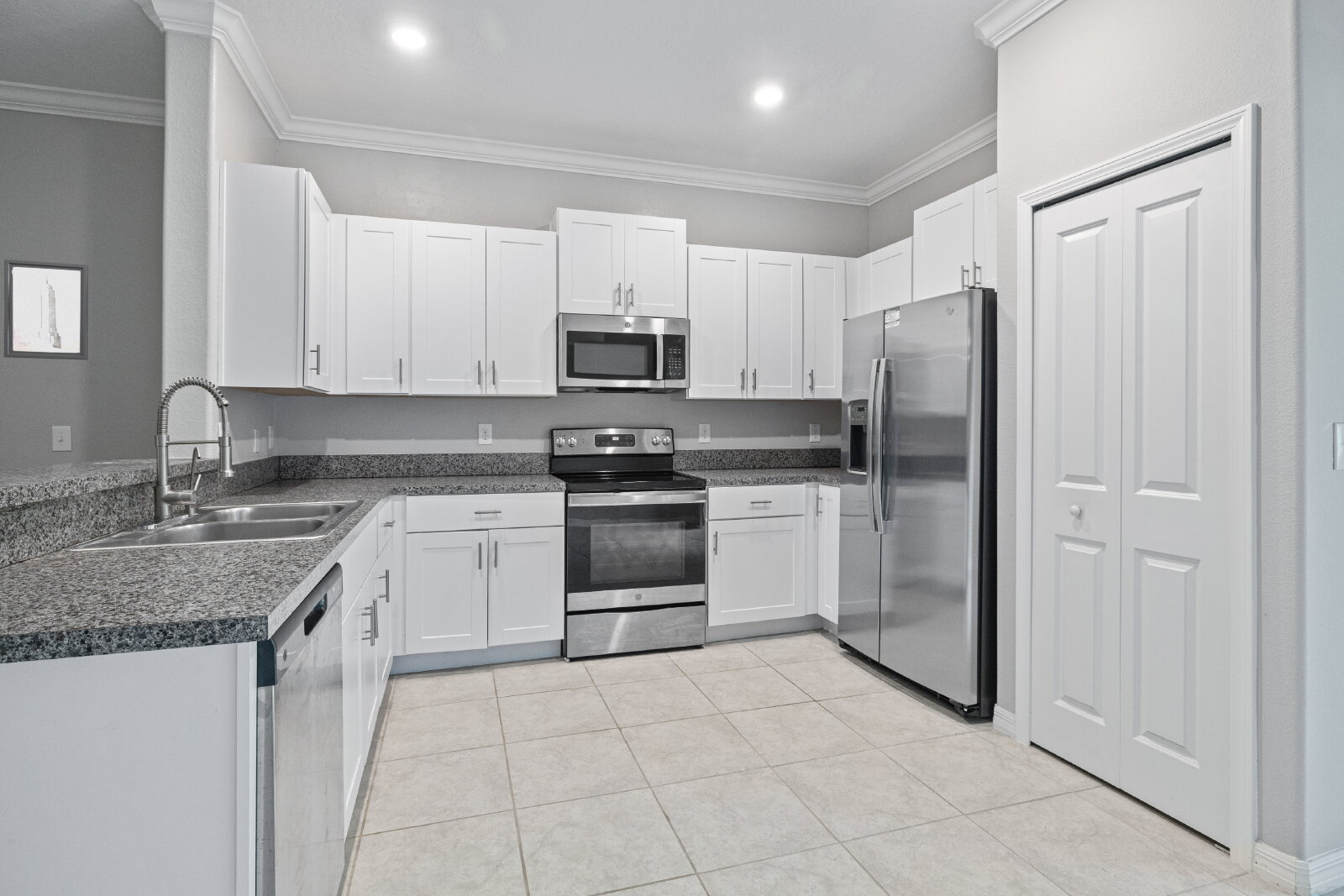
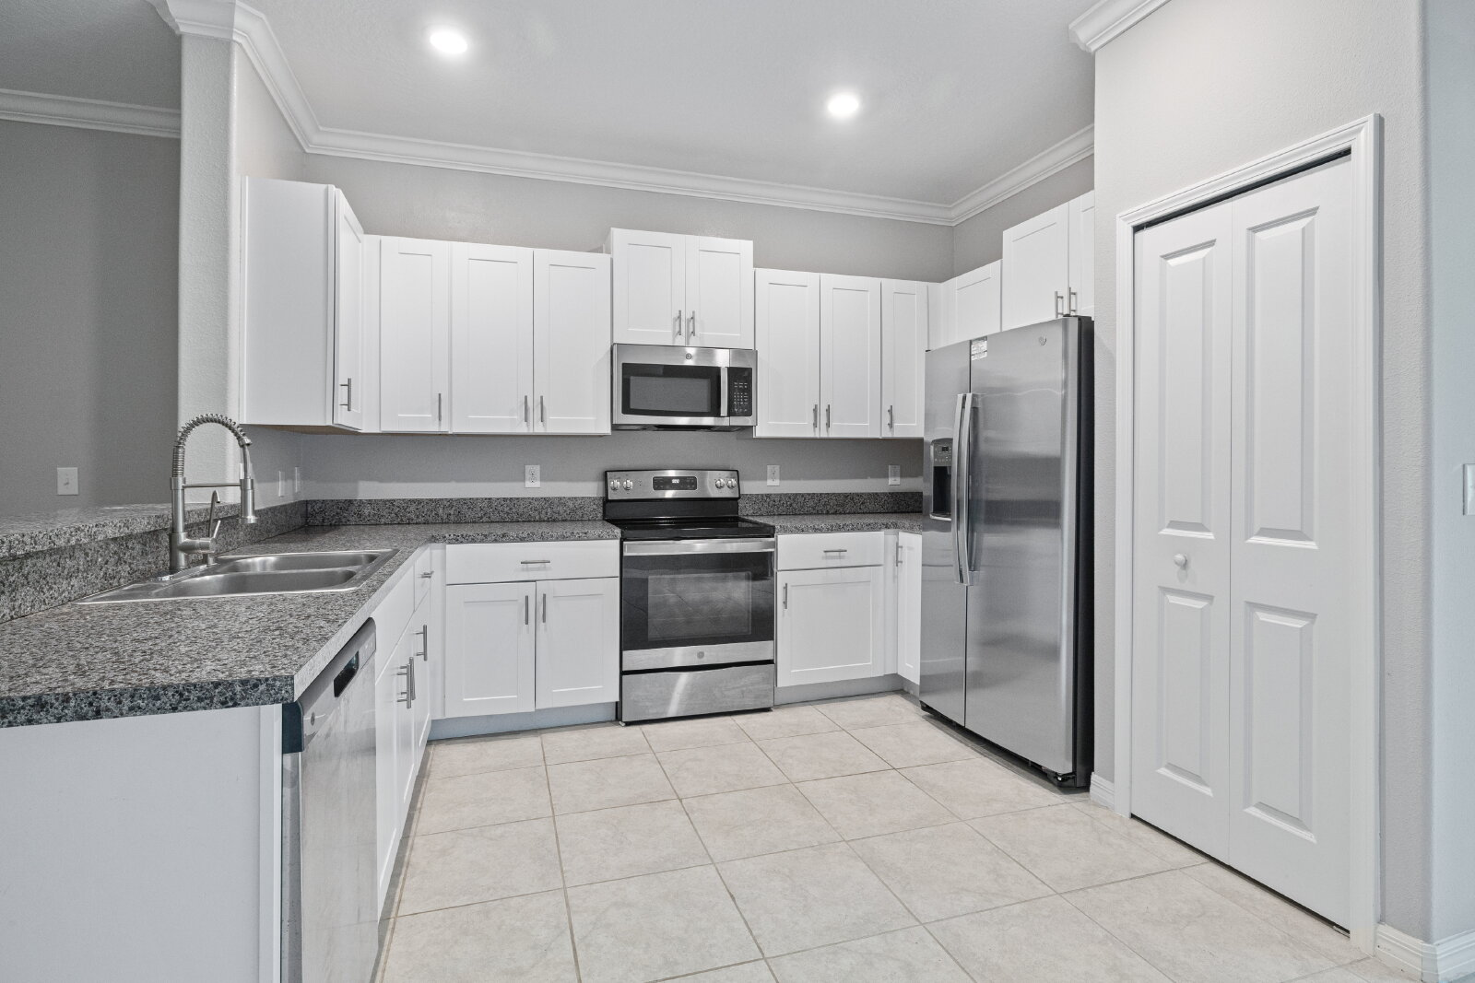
- wall art (46, 310)
